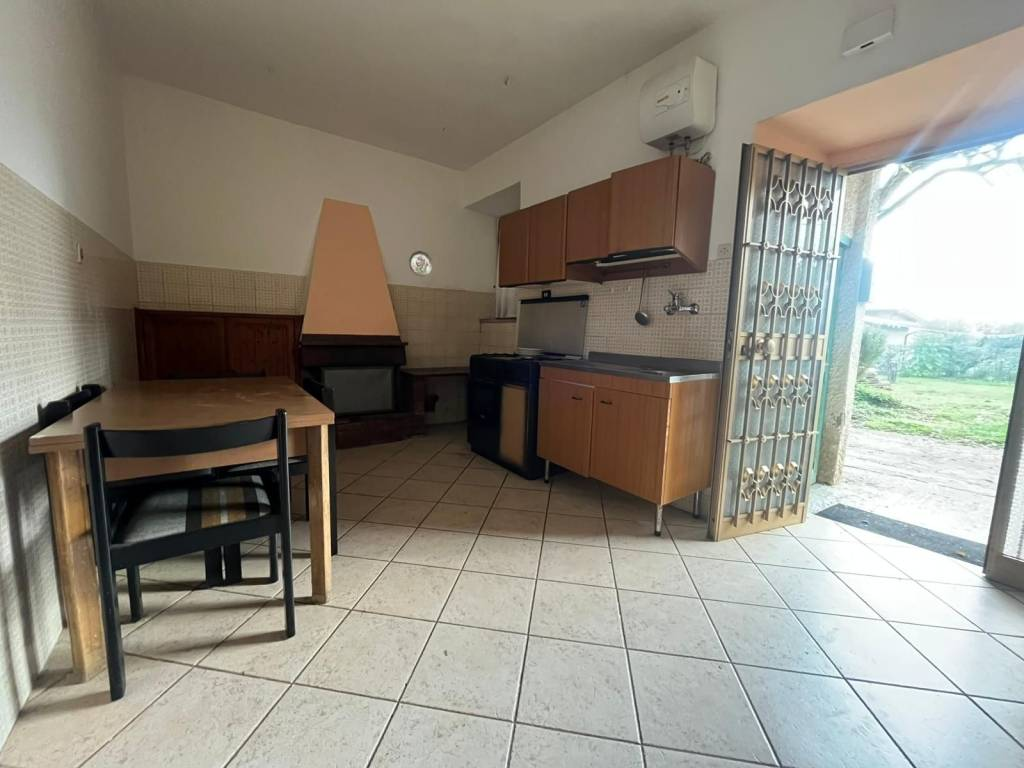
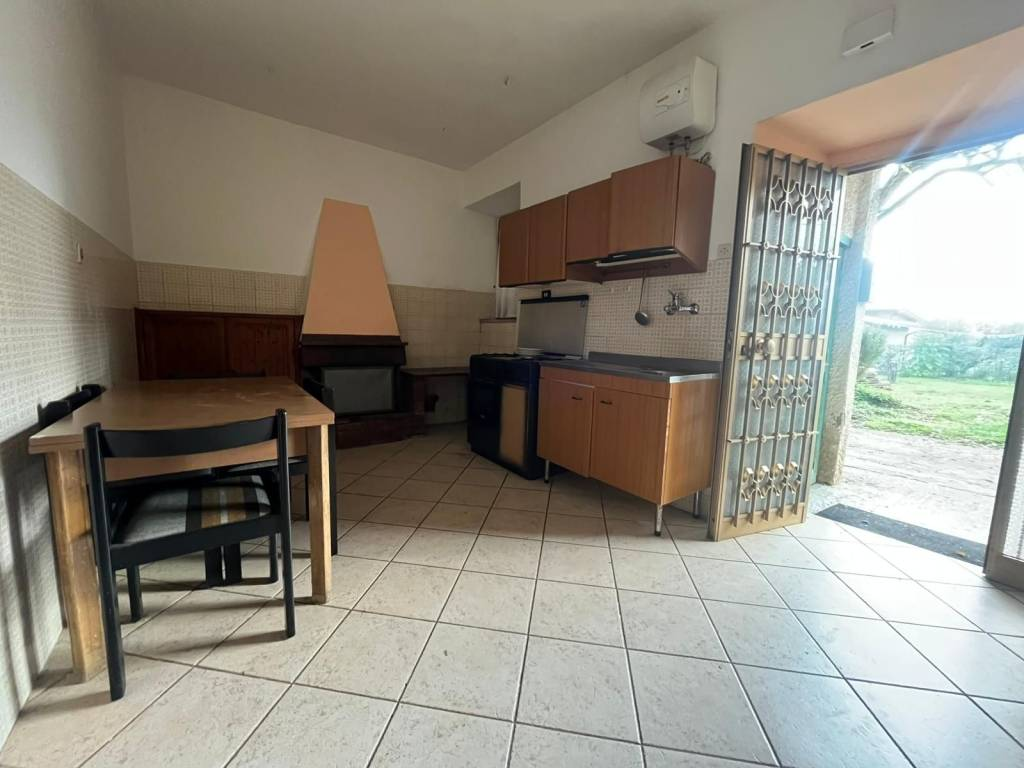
- decorative plate (420, 263)
